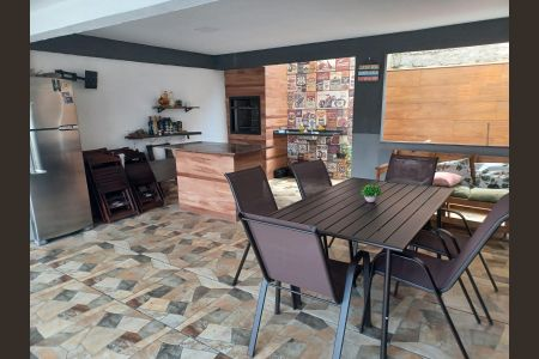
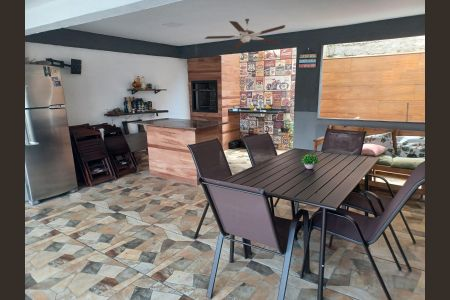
+ ceiling fan (243, 30)
